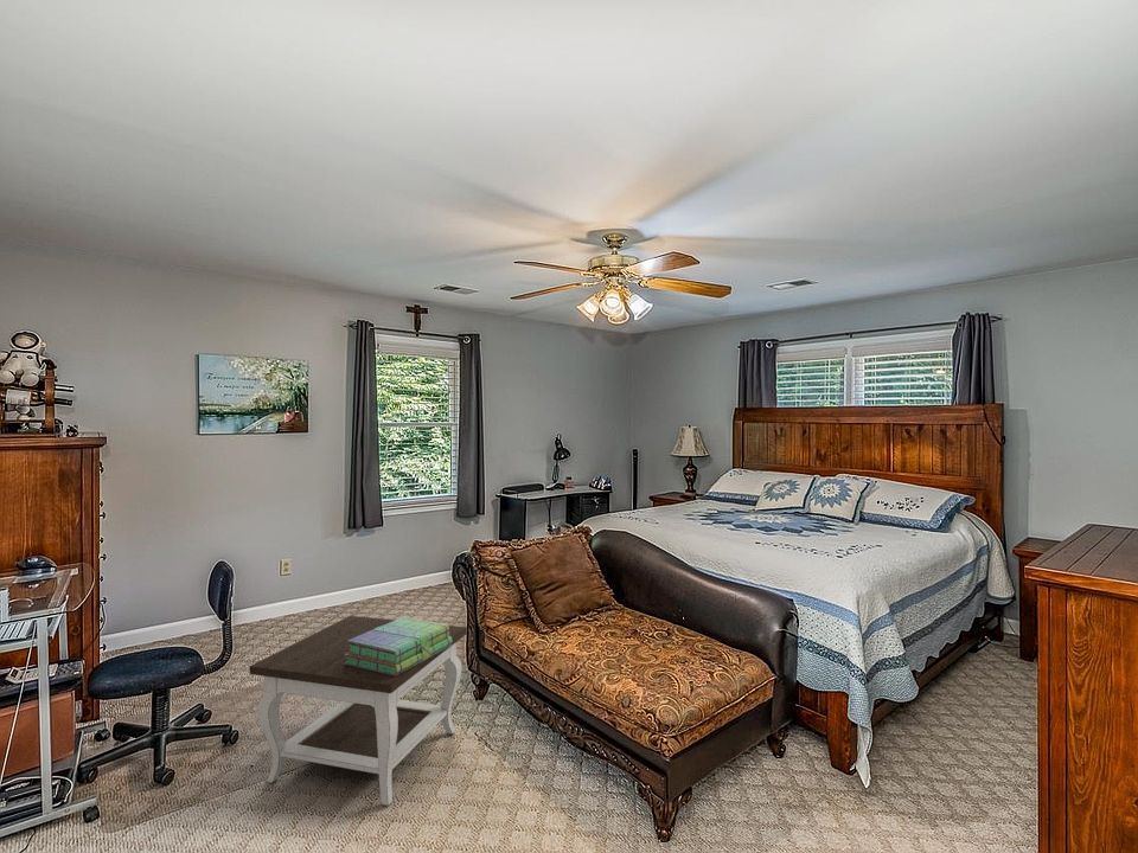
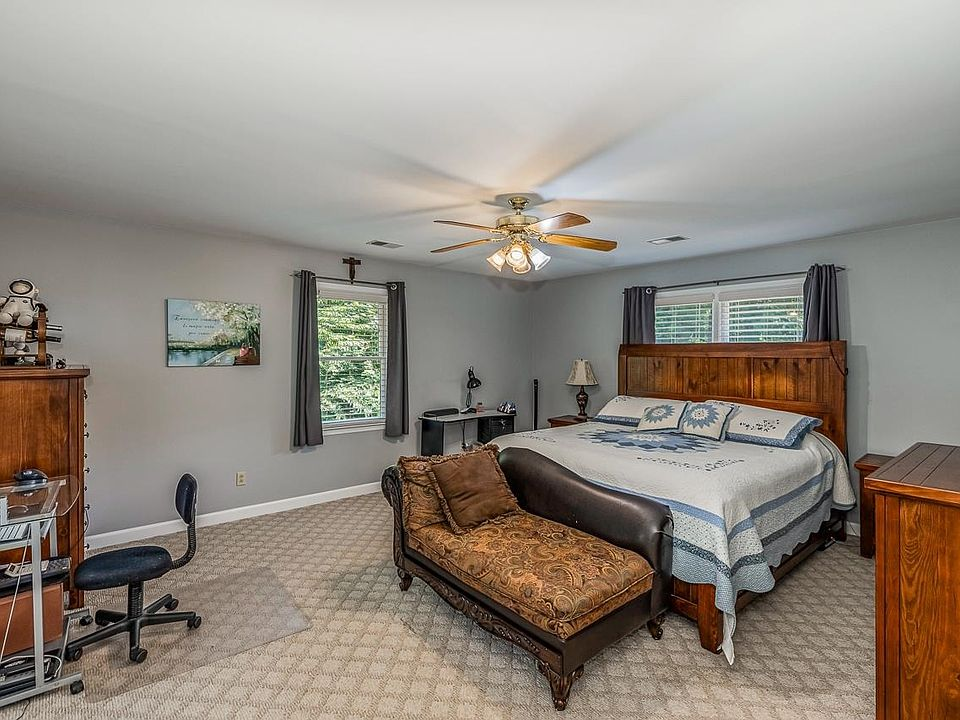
- stack of books (399, 642)
- side table (367, 699)
